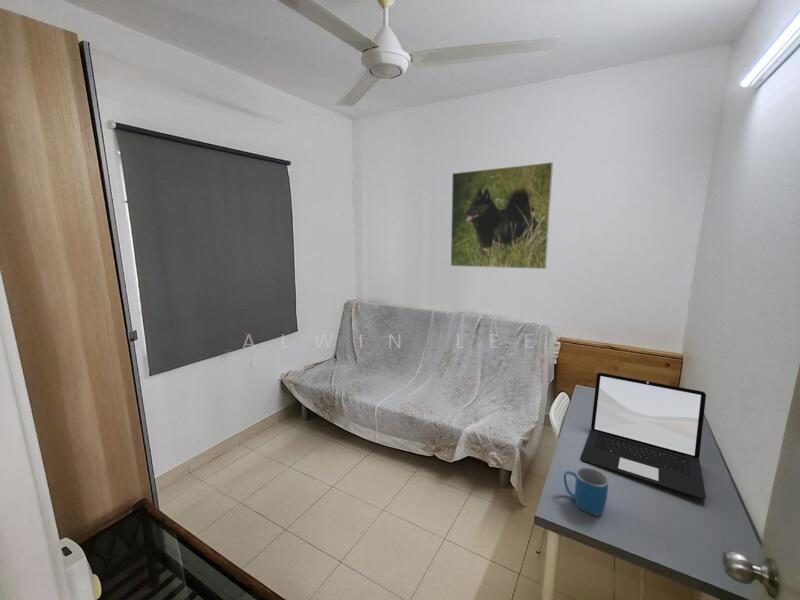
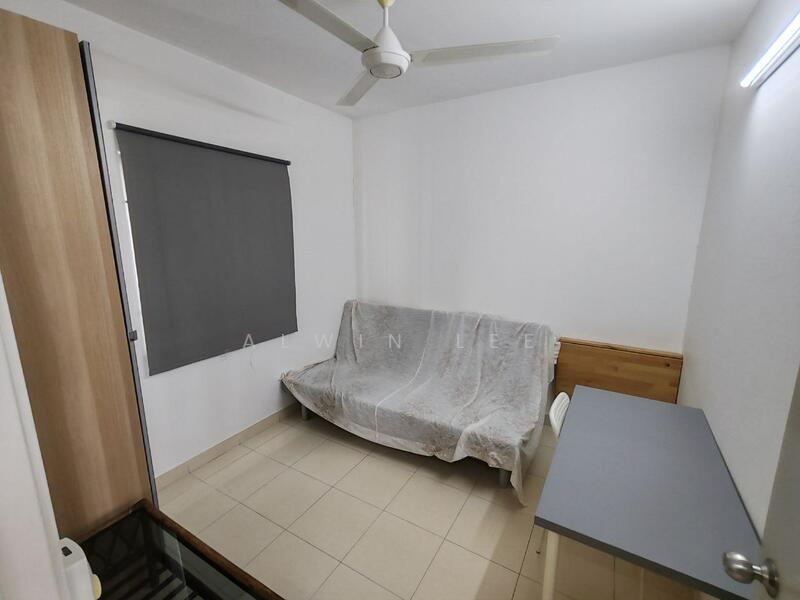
- mug (584, 488)
- laptop (643, 426)
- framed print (497, 218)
